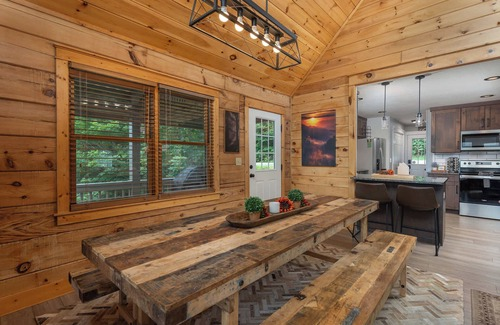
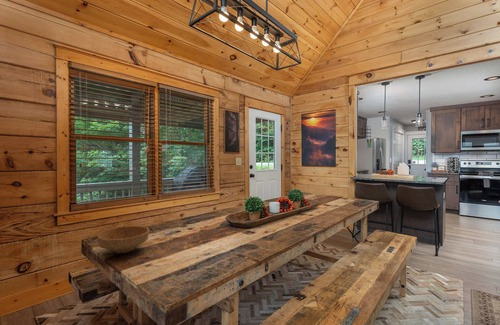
+ bowl (124, 240)
